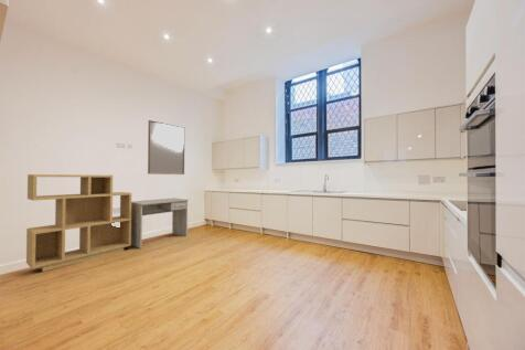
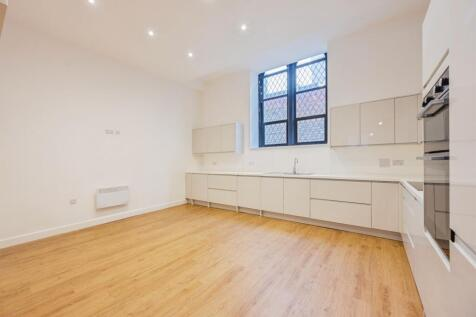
- home mirror (167, 149)
- shelving unit (85, 215)
- desk (156, 213)
